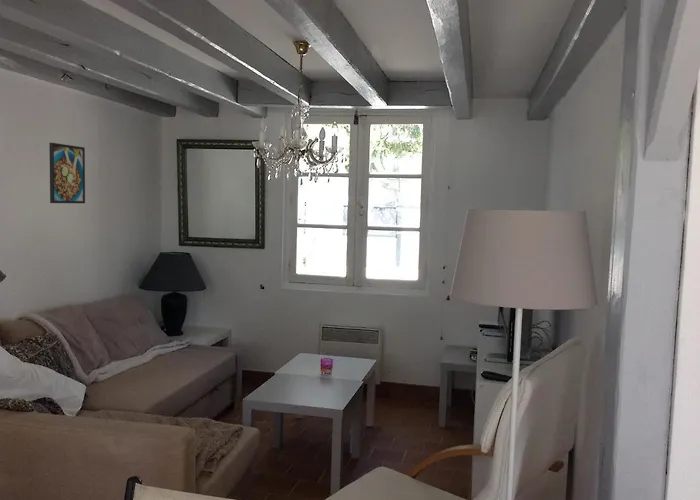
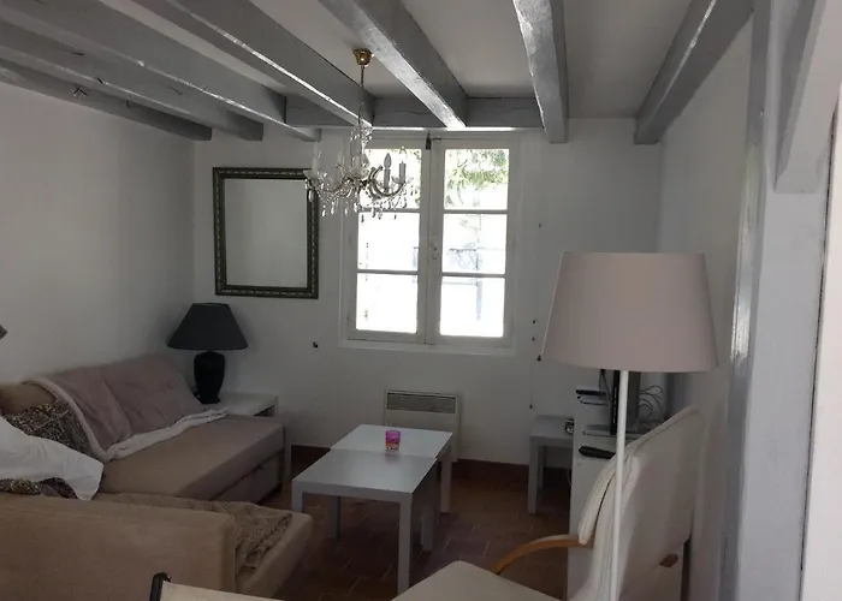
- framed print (68, 174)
